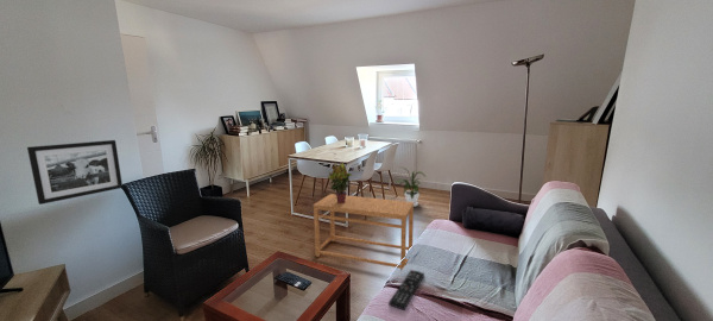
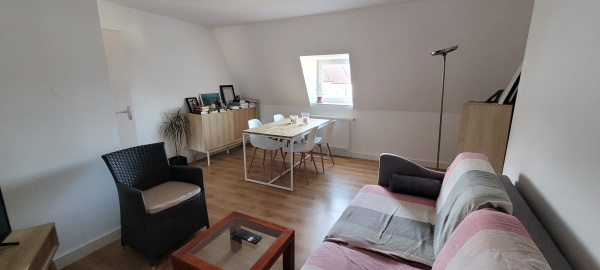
- potted plant (340, 182)
- picture frame (80, 169)
- side table (364, 222)
- remote control (408, 287)
- house plant (410, 185)
